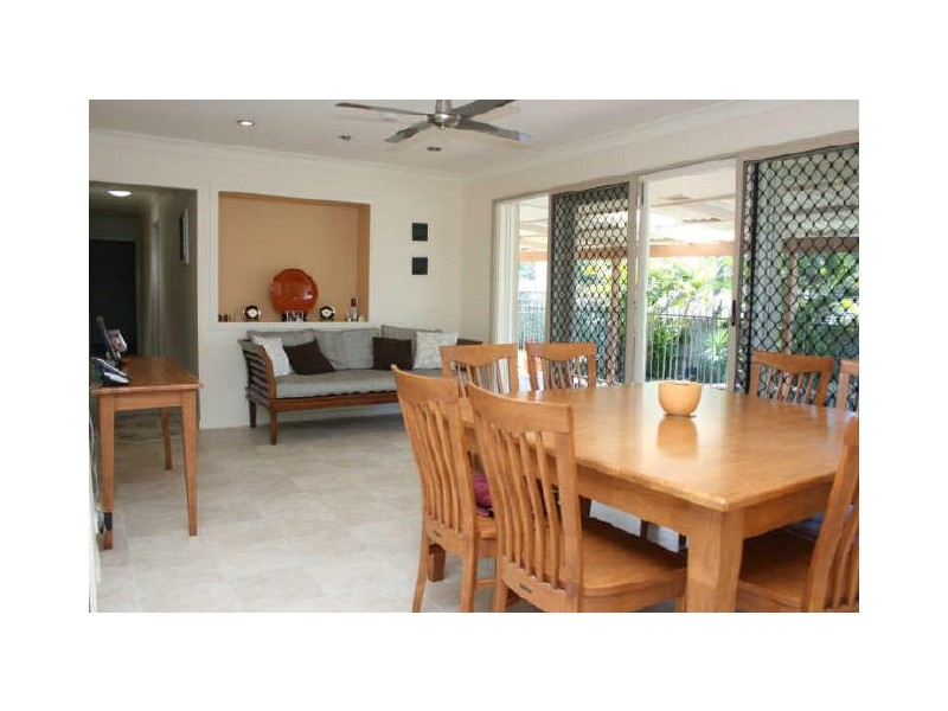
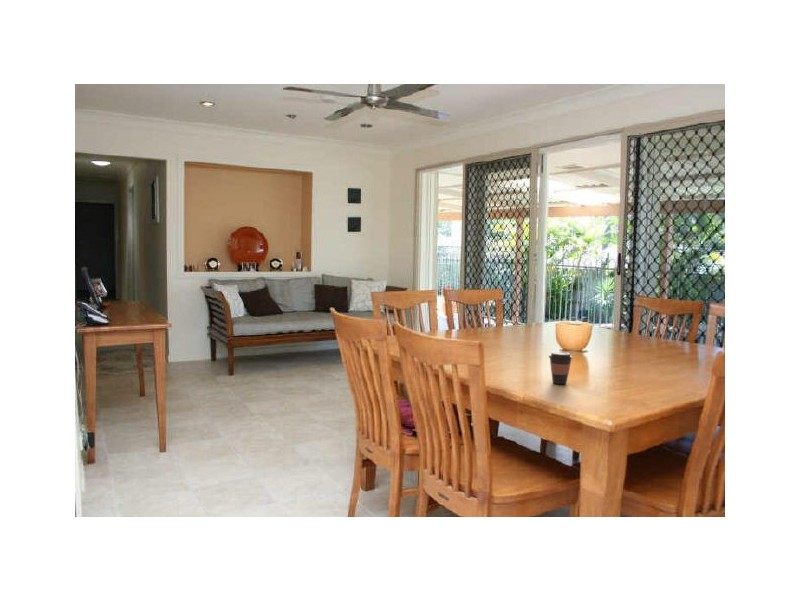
+ coffee cup (560, 368)
